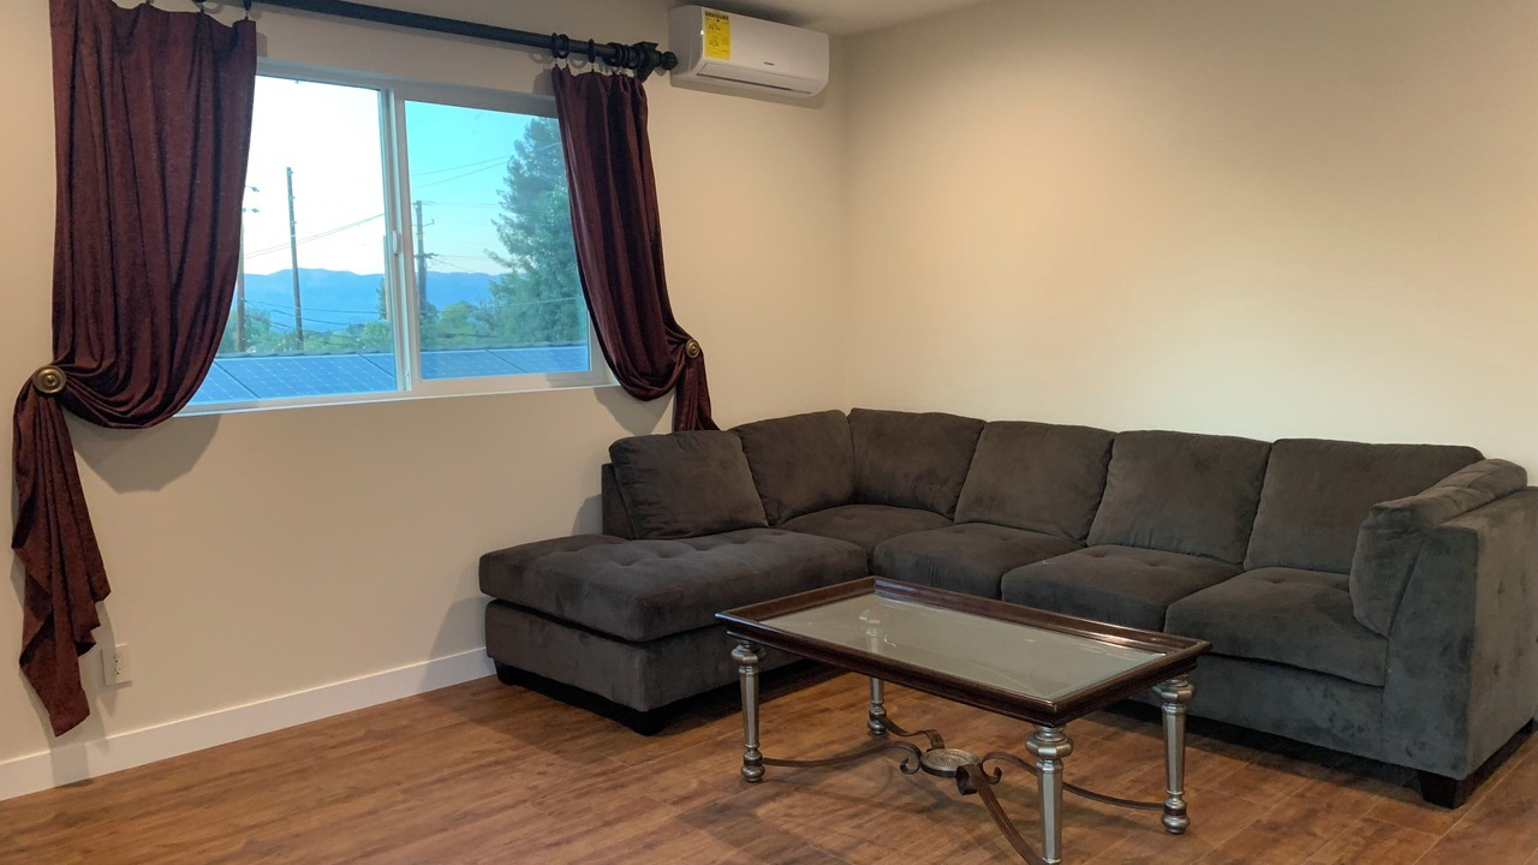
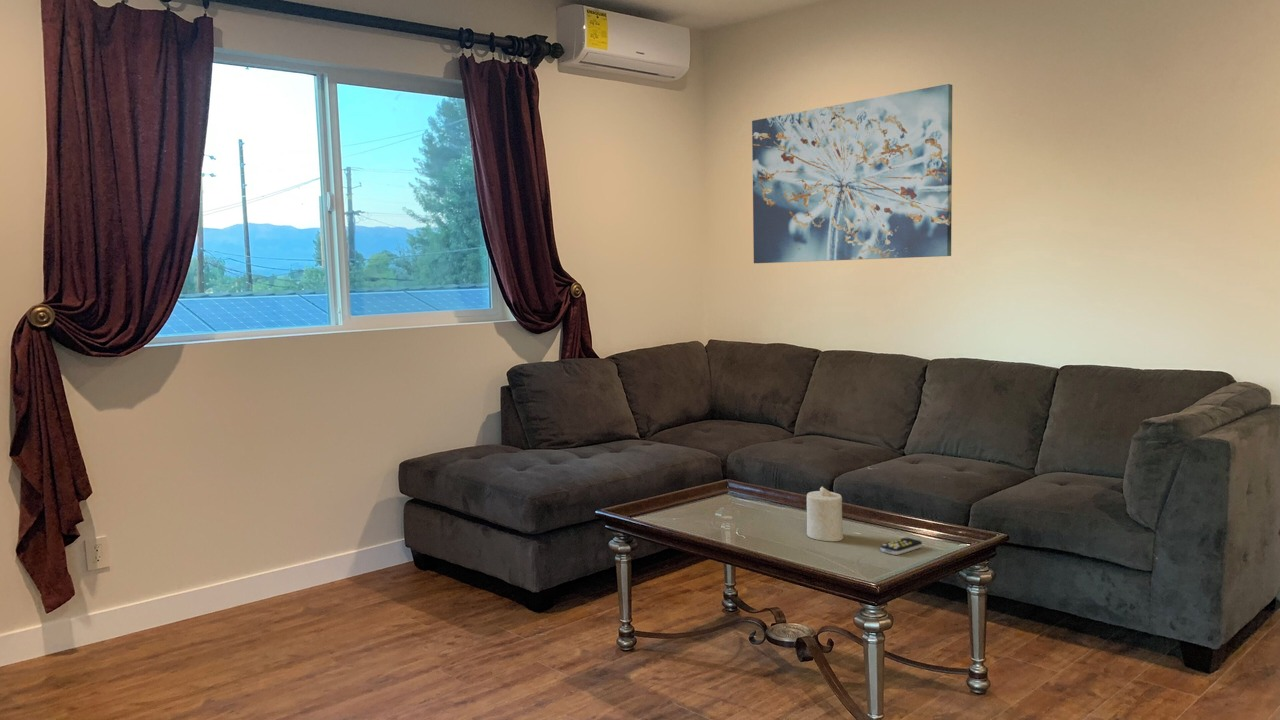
+ remote control (901, 545)
+ wall art (843, 182)
+ candle (825, 511)
